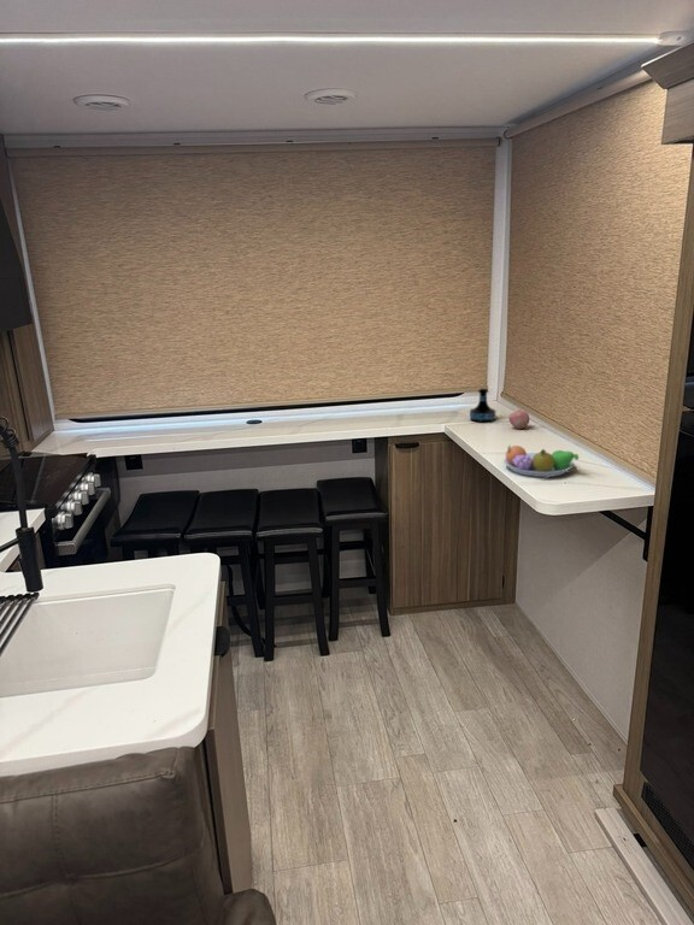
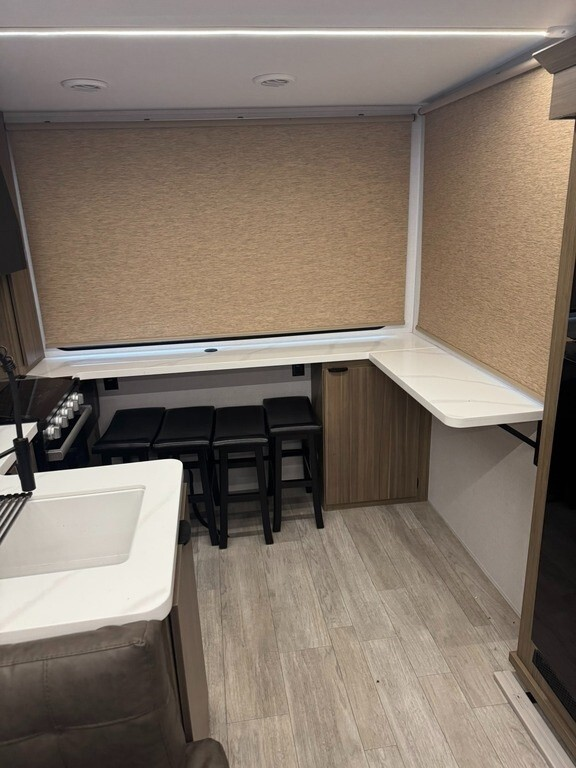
- fruit bowl (541, 455)
- apple (518, 419)
- tequila bottle (482, 403)
